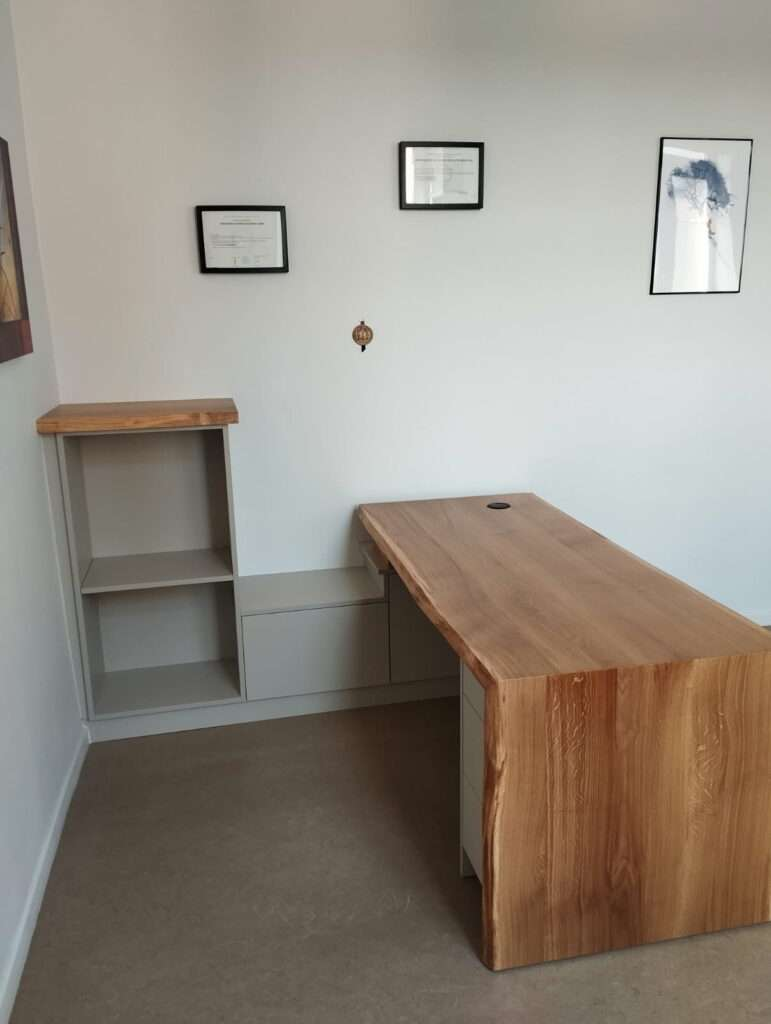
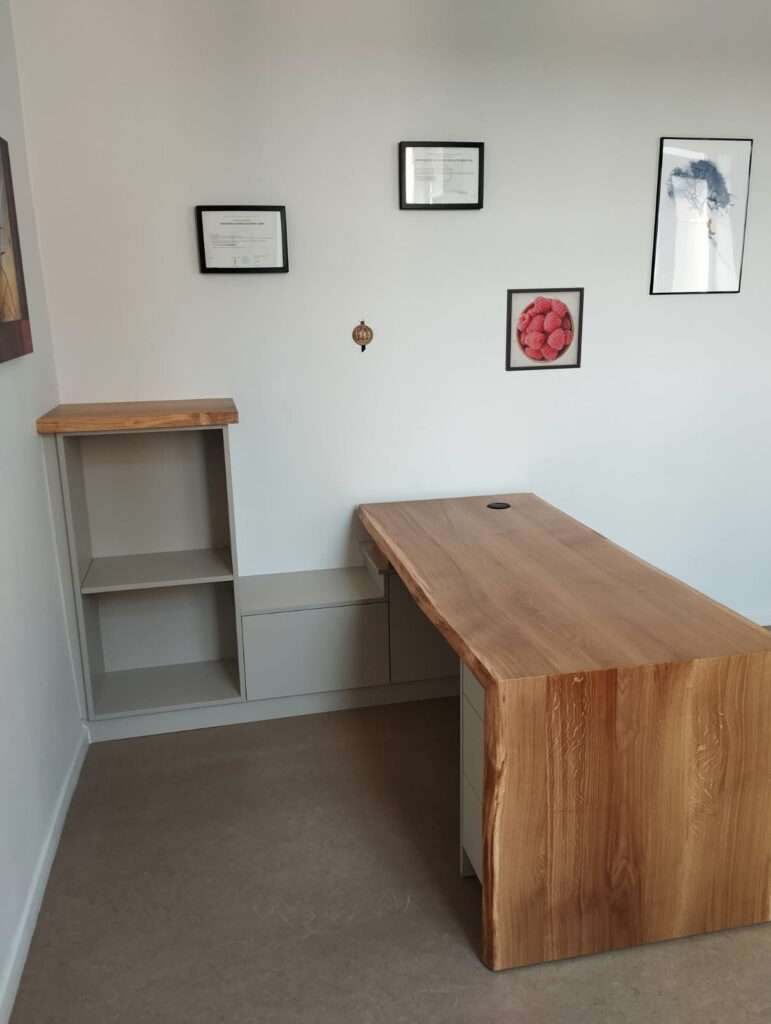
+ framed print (544, 329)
